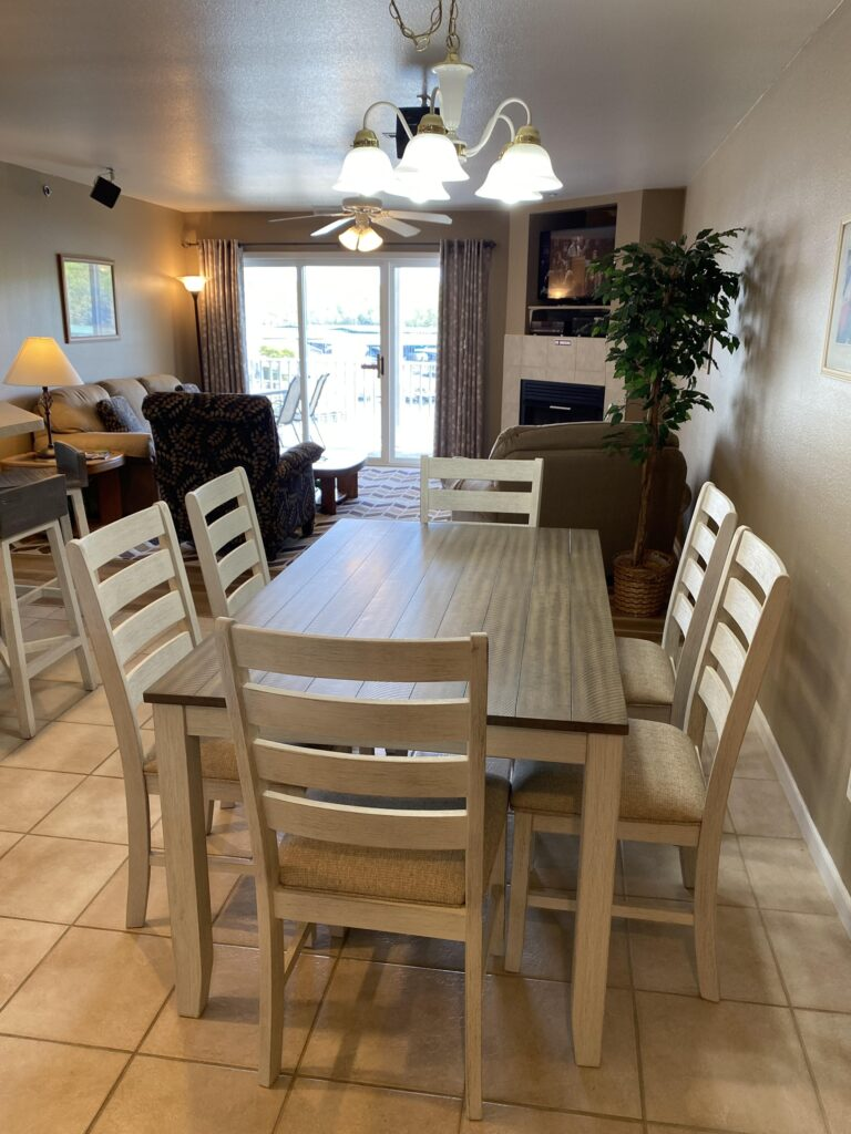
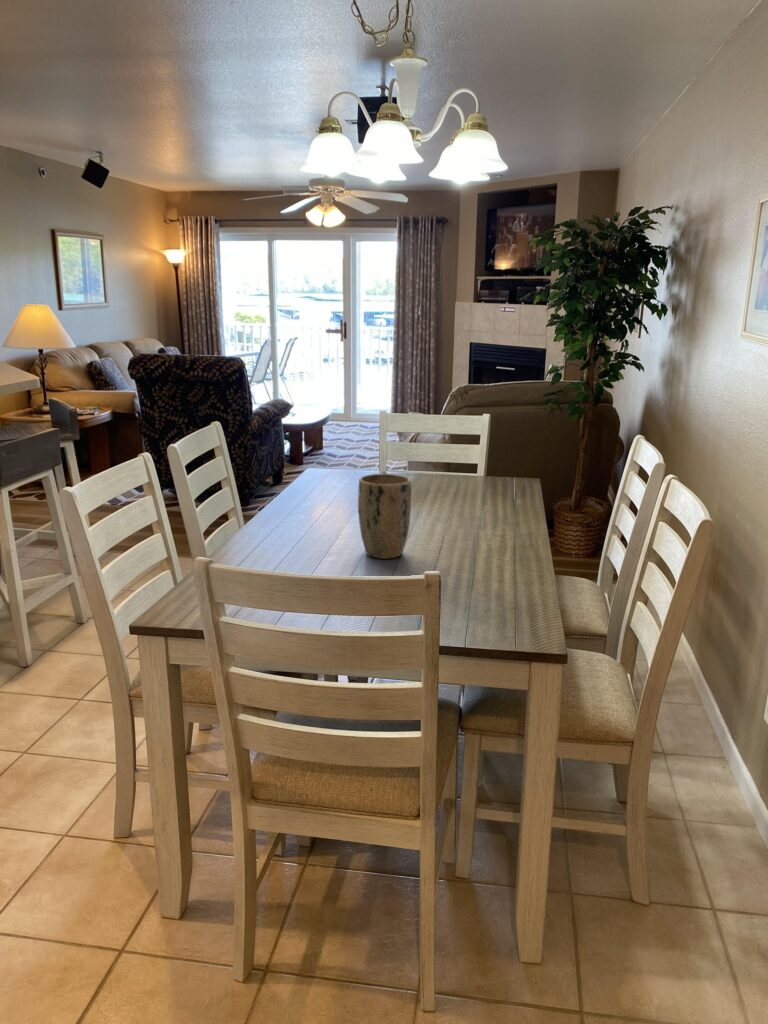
+ plant pot (384, 516)
